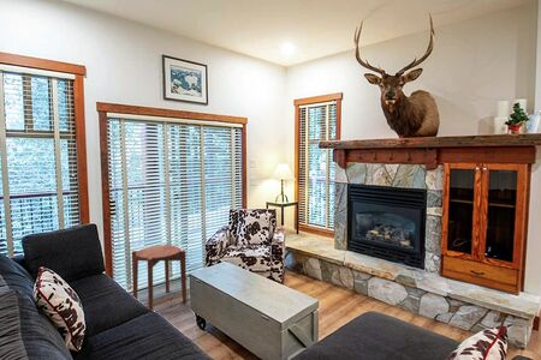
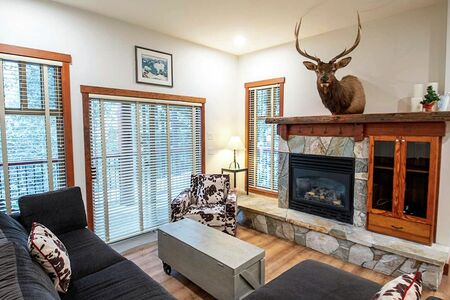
- side table (165, 276)
